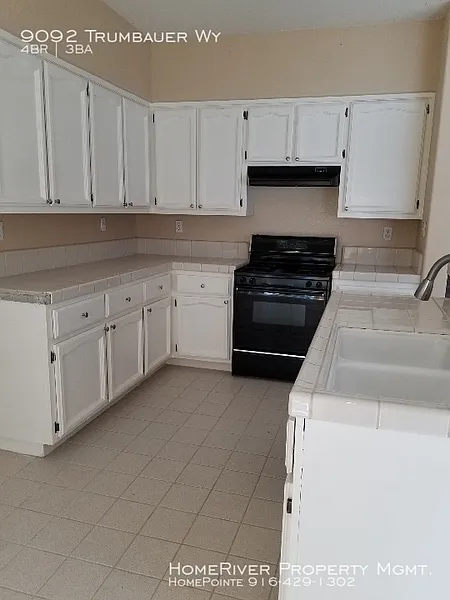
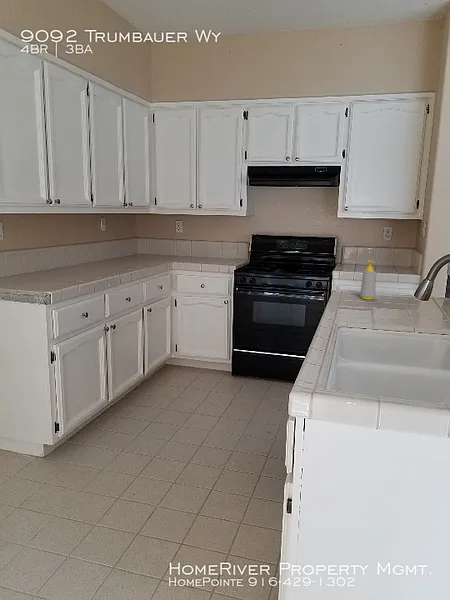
+ soap bottle (369, 279)
